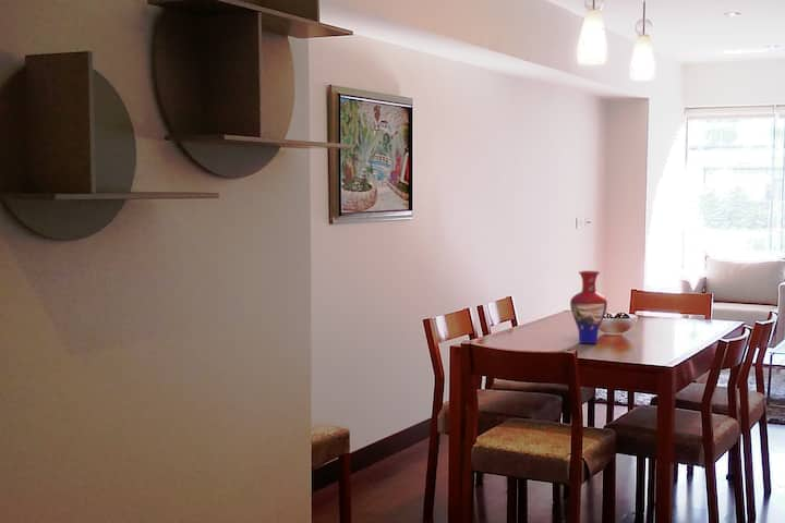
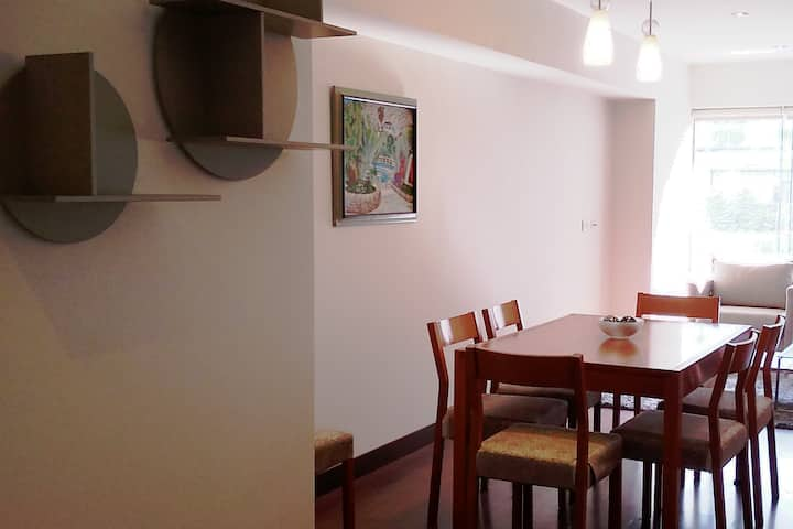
- vase (588, 306)
